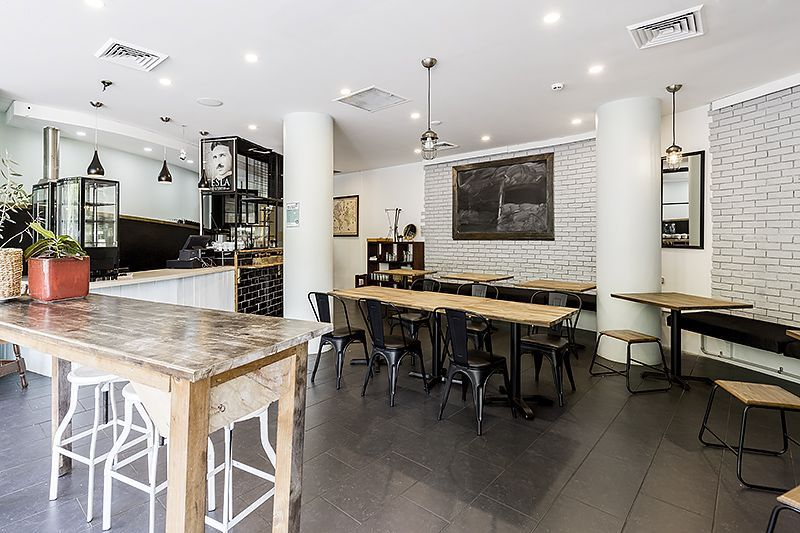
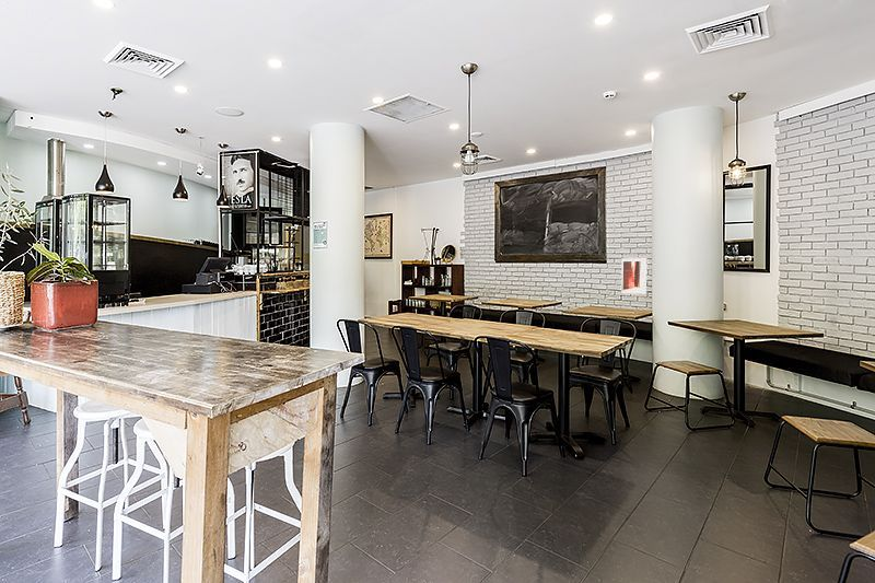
+ wall art (633, 276)
